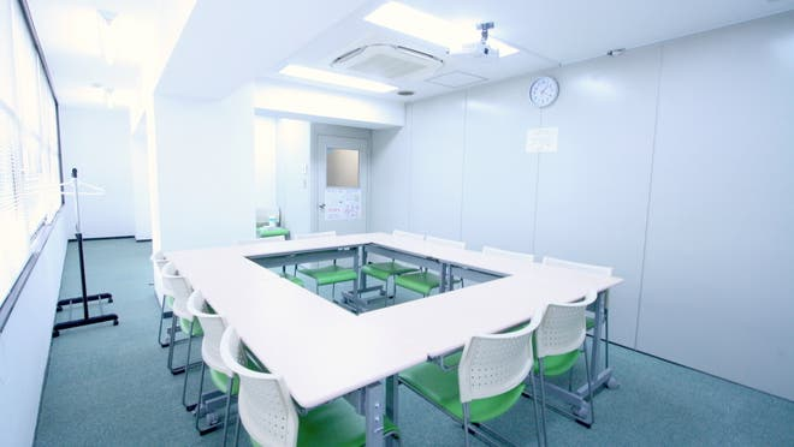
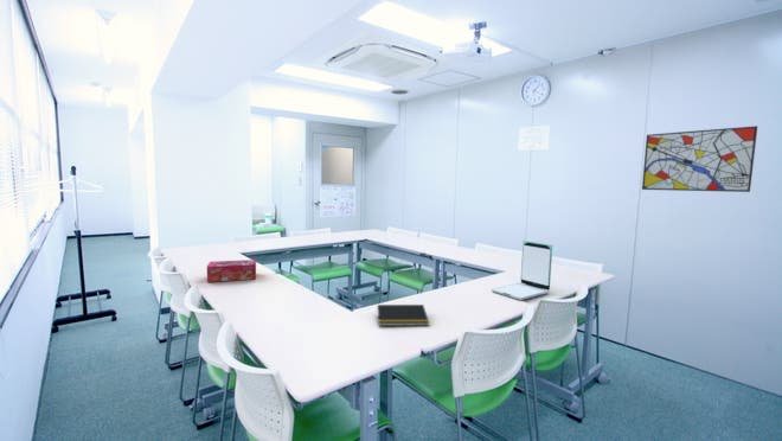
+ tissue box (232, 270)
+ wall art (693, 160)
+ notepad (402, 314)
+ laptop (524, 268)
